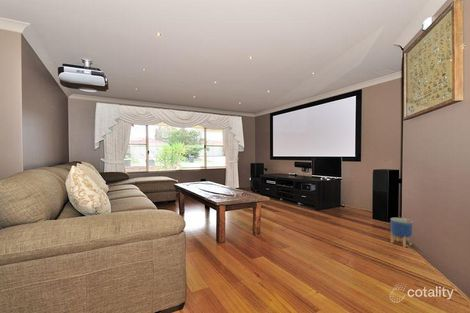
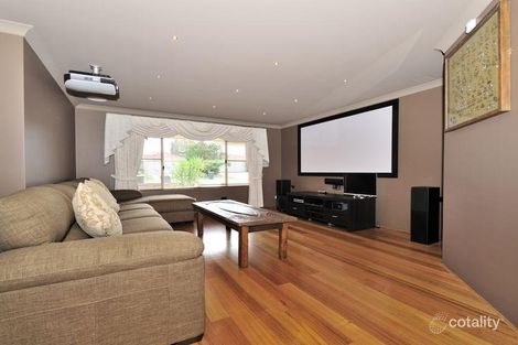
- planter (401, 231)
